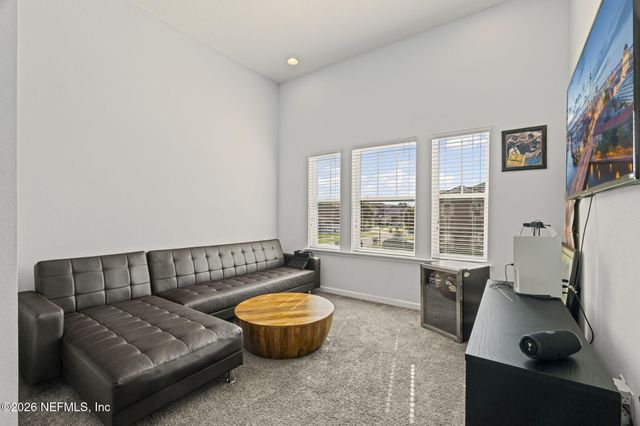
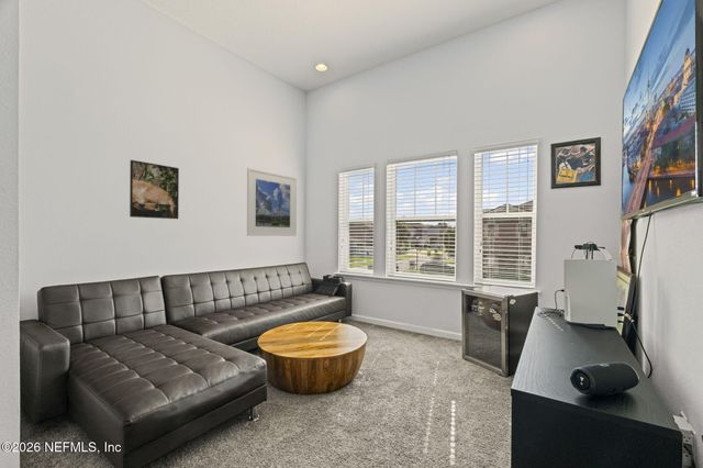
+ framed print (274, 204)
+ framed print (155, 190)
